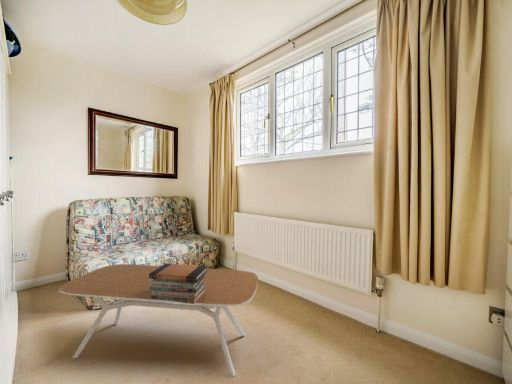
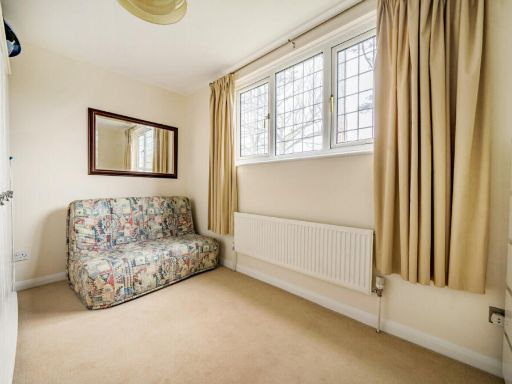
- book stack (179, 281)
- coffee table (165, 307)
